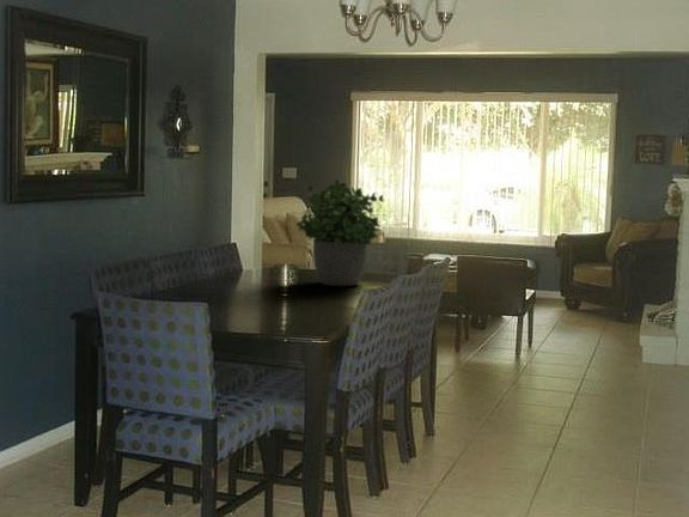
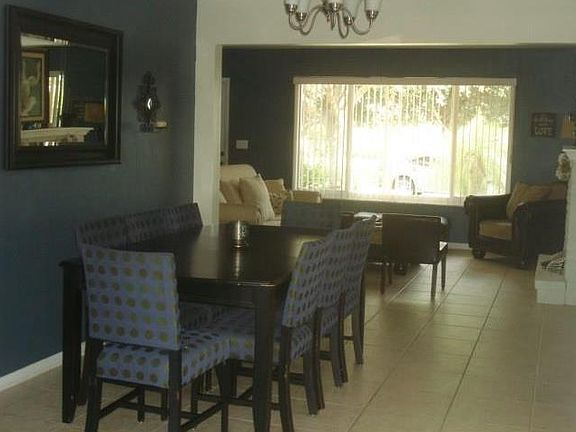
- potted plant (337, 231)
